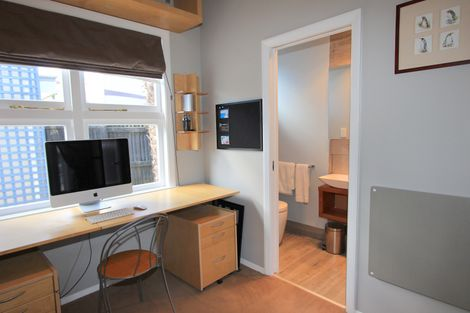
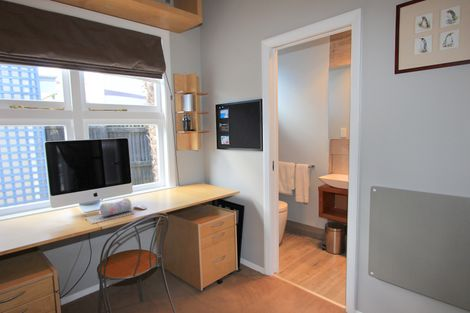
+ pencil case (116, 207)
